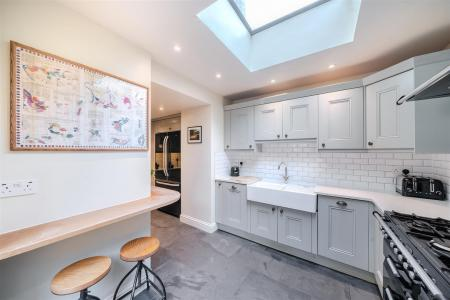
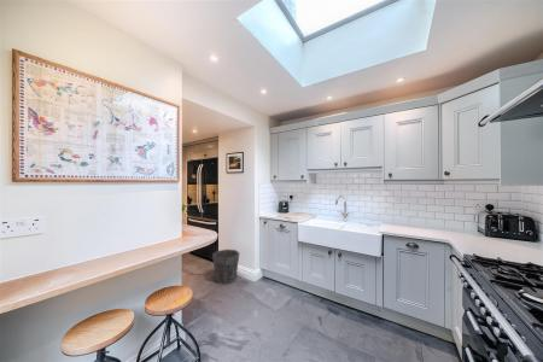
+ waste bin (226, 265)
